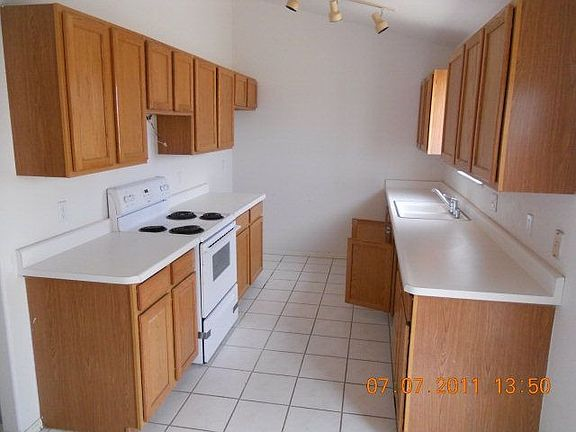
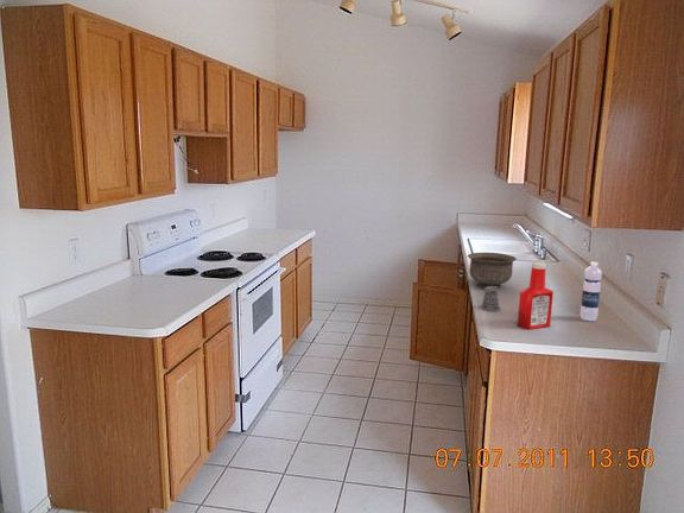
+ pepper shaker (489, 297)
+ soap bottle (536, 294)
+ bowl (490, 271)
+ water bottle (591, 291)
